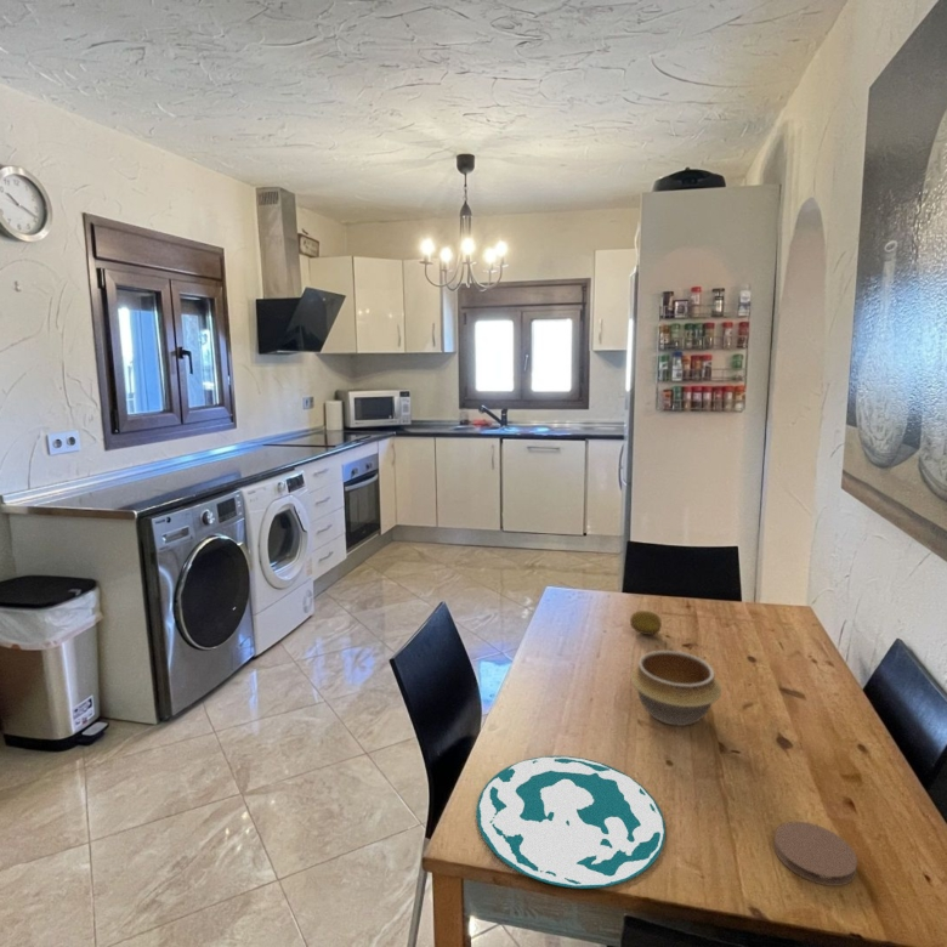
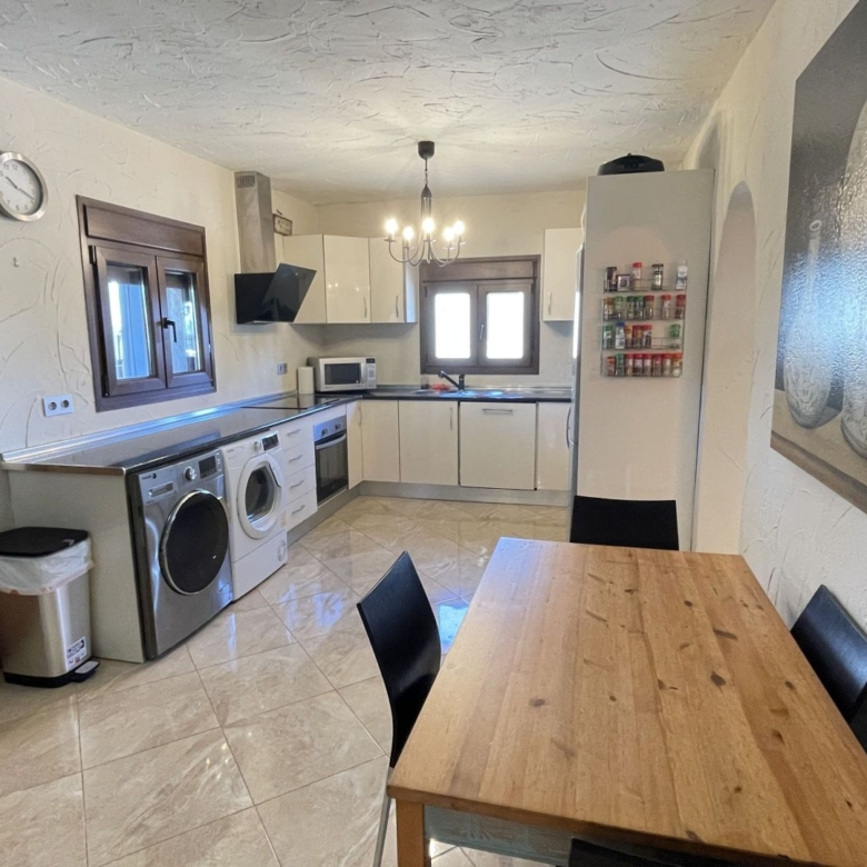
- plate (568, 805)
- fruit (645, 622)
- bowl (674, 690)
- coaster (813, 851)
